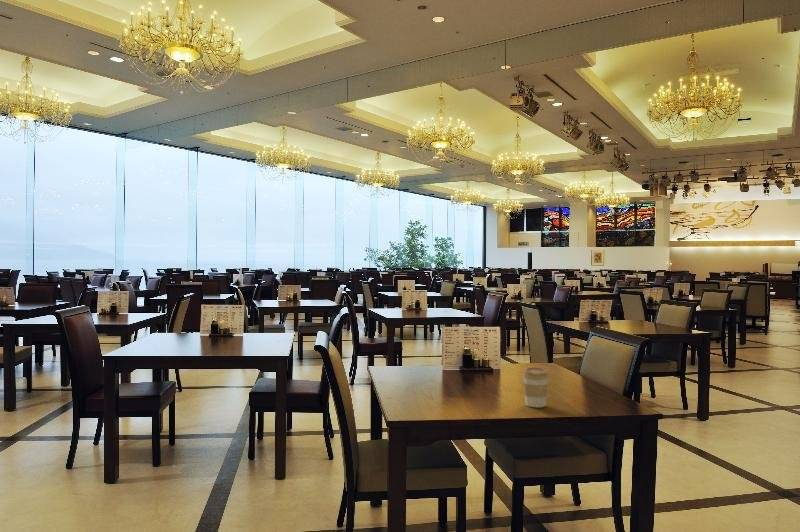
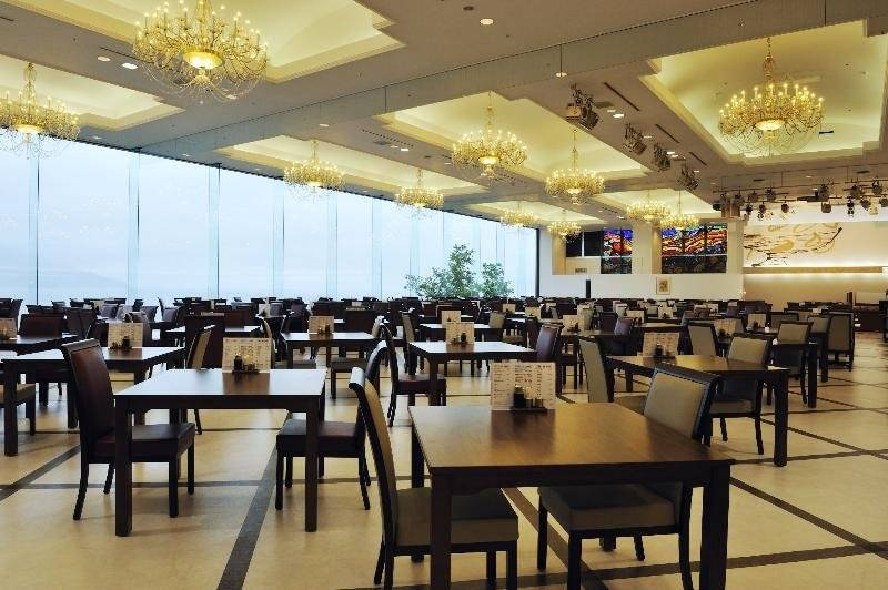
- coffee cup (535, 387)
